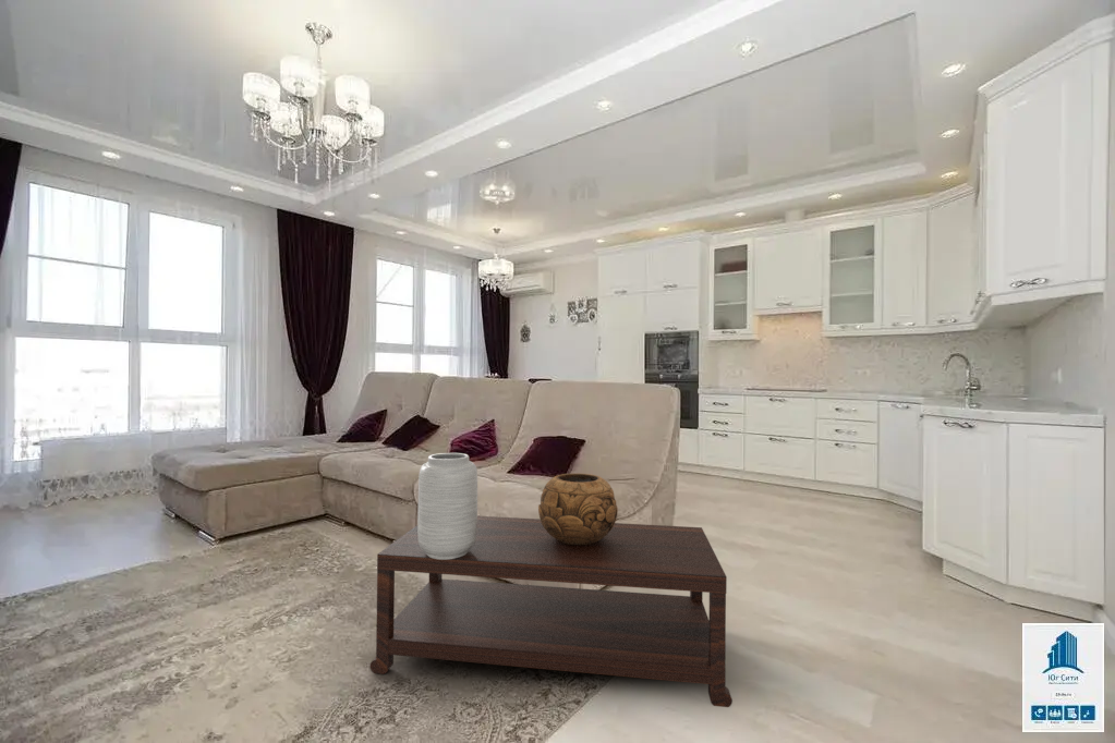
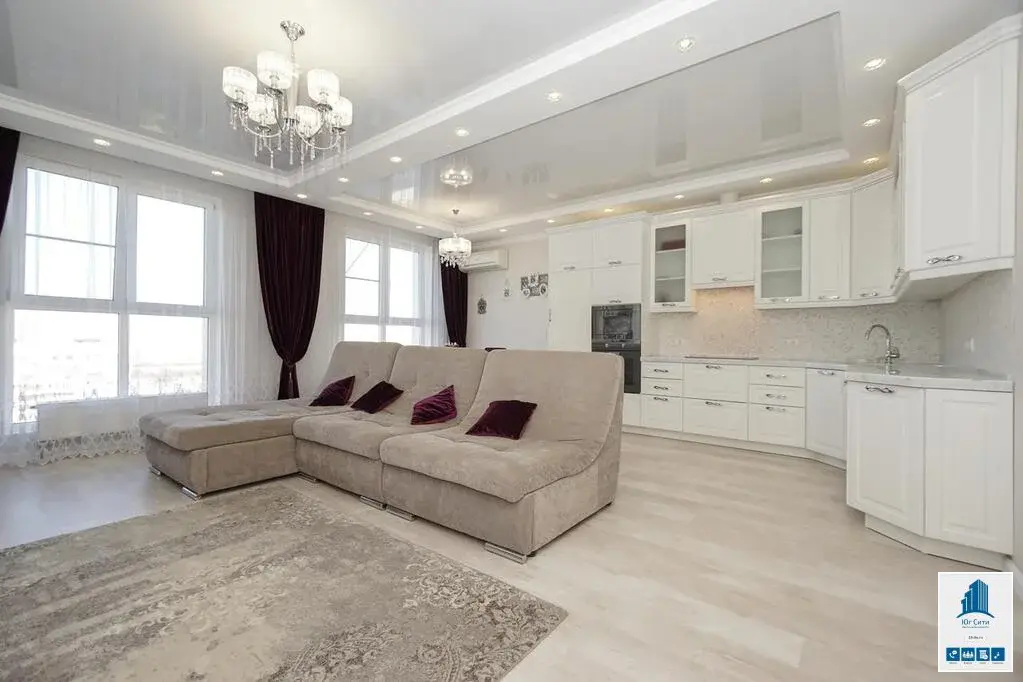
- coffee table (554, 594)
- decorative bowl (578, 508)
- vase (448, 503)
